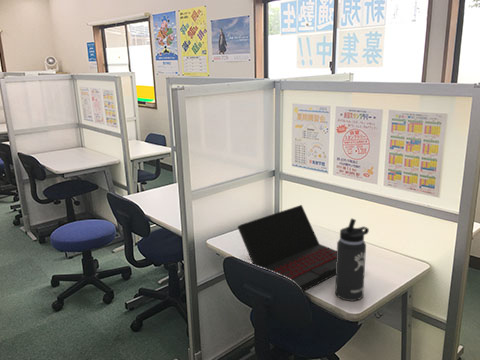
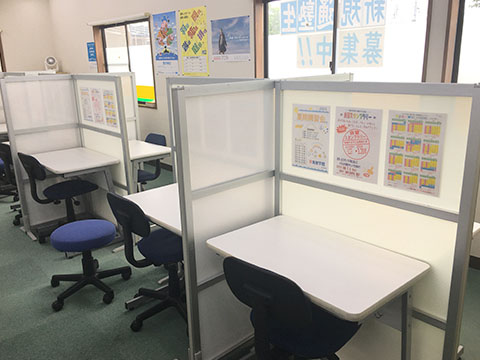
- thermos bottle (353, 256)
- laptop (296, 244)
